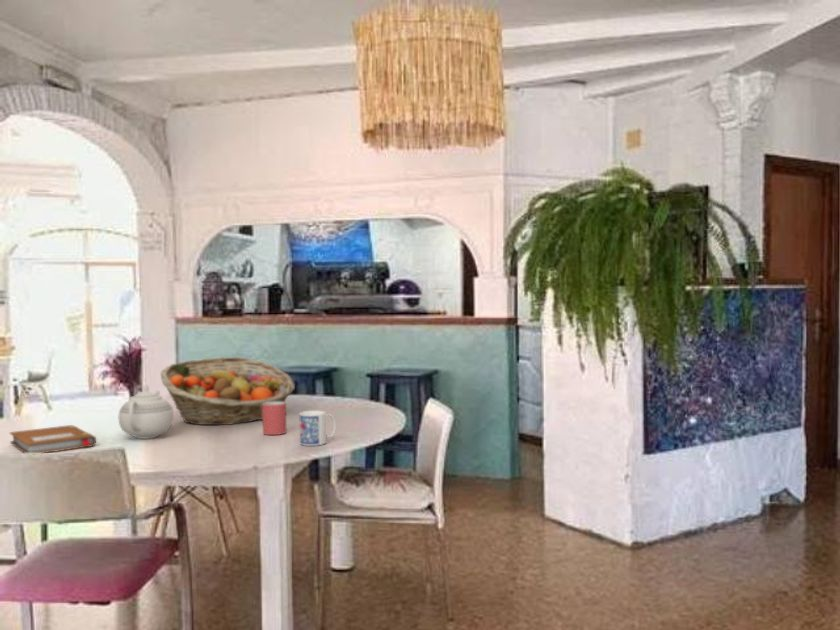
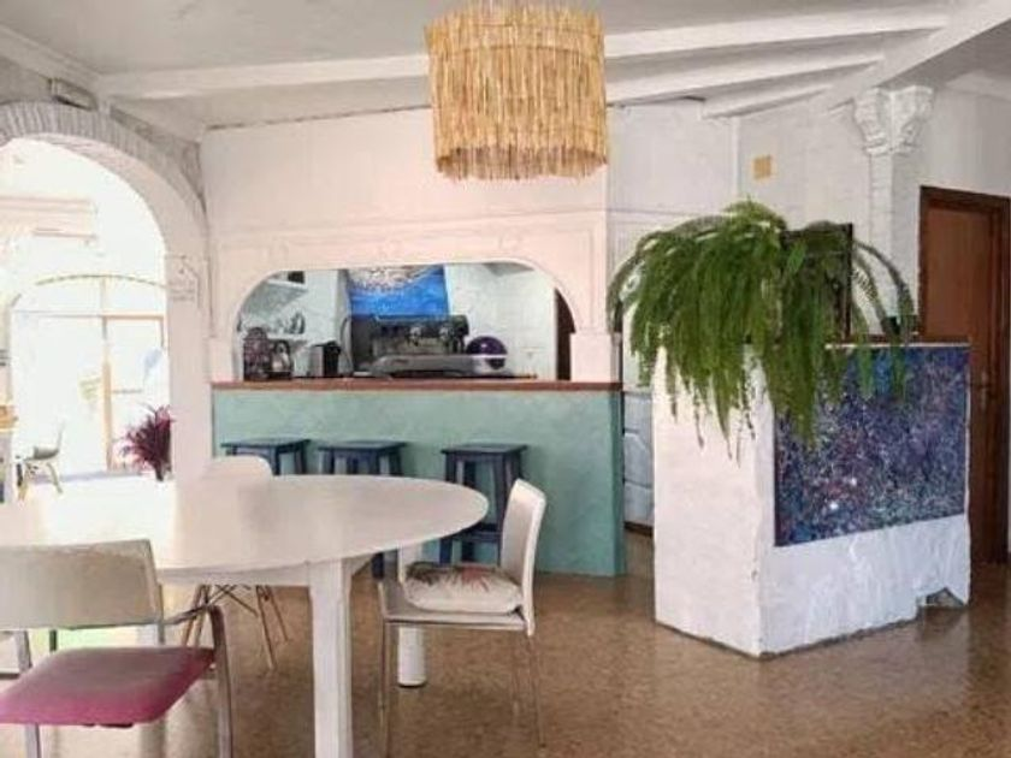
- mug (318, 427)
- teapot (145, 411)
- fruit basket (228, 389)
- mug (272, 417)
- notebook (53, 439)
